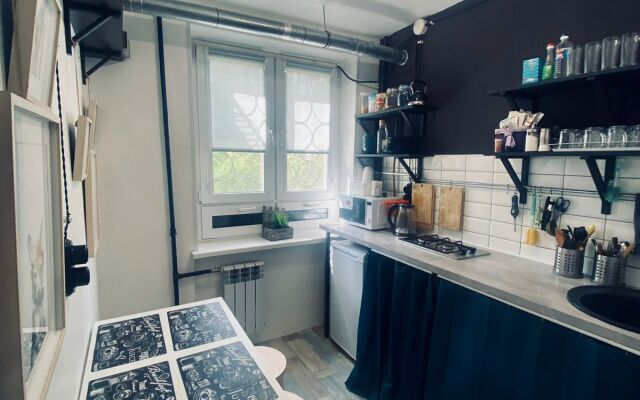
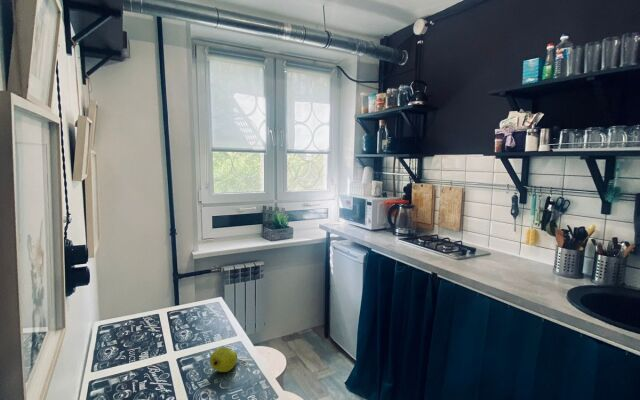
+ fruit (227, 357)
